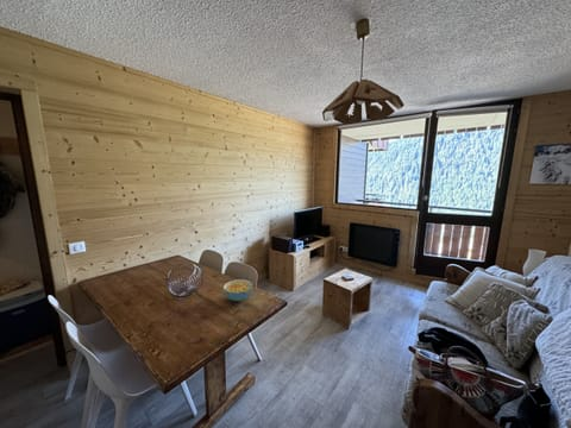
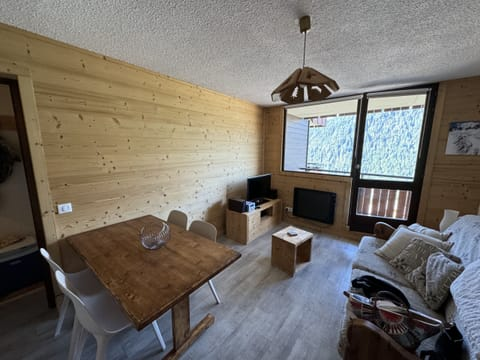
- cereal bowl (238, 291)
